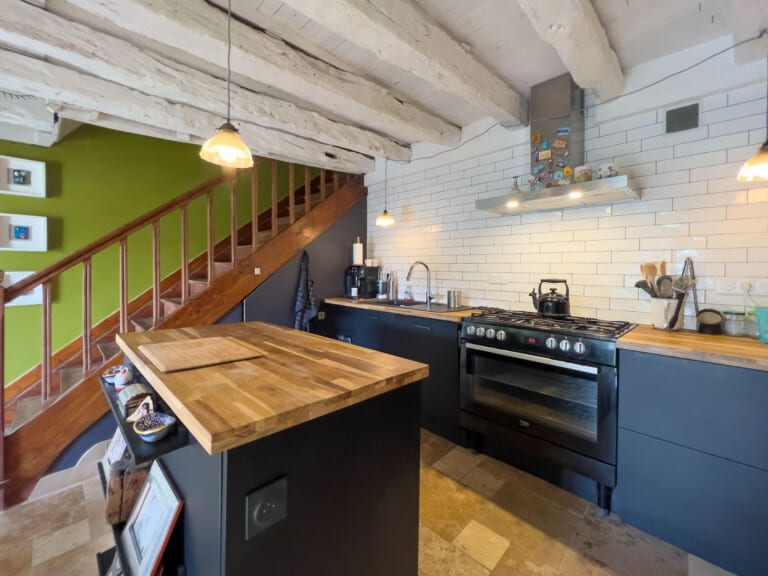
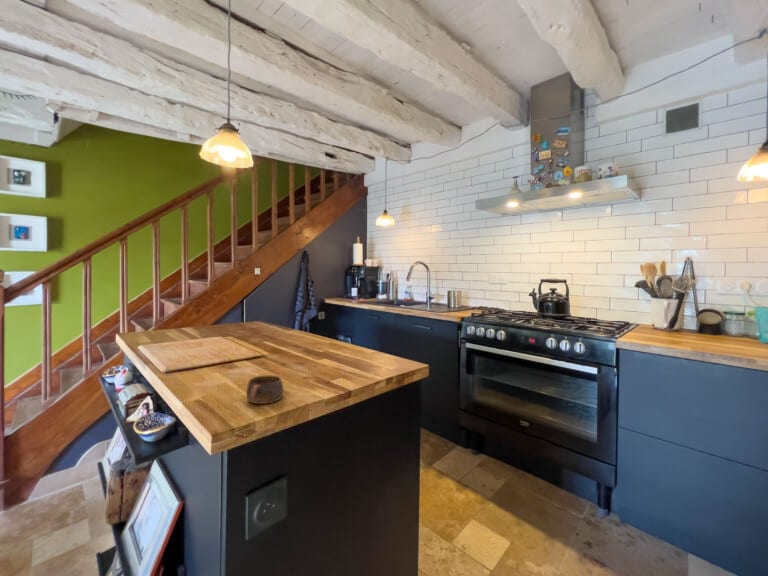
+ cup (261, 390)
